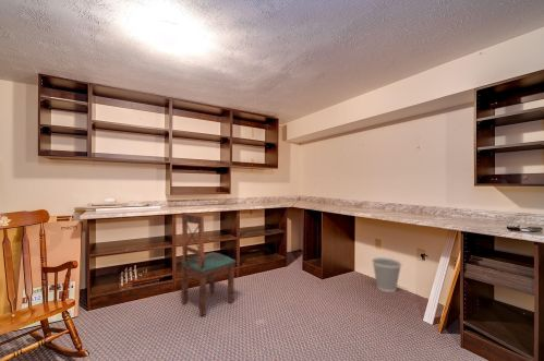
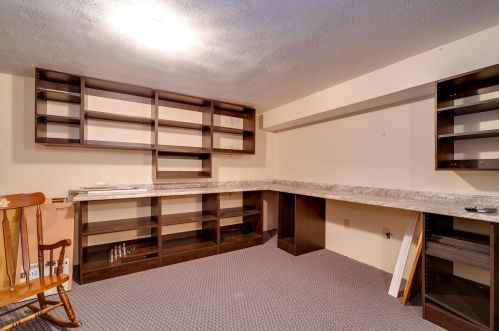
- wastebasket (386, 275)
- dining chair (207, 257)
